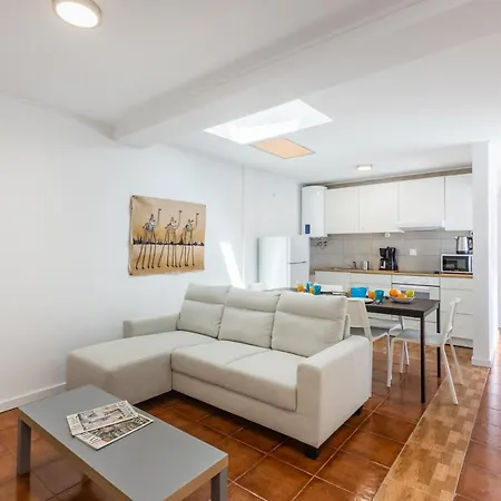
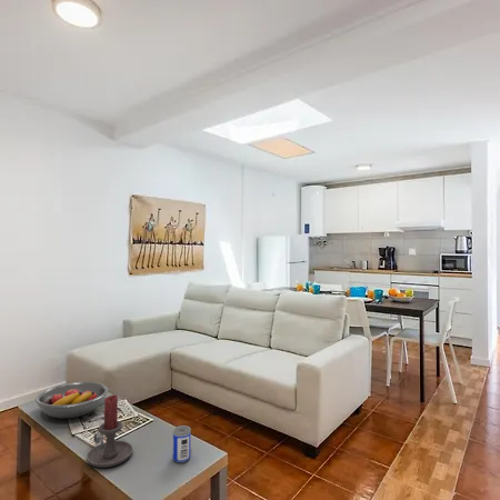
+ beer can (181, 443)
+ candle holder (107, 424)
+ fruit bowl (72, 399)
